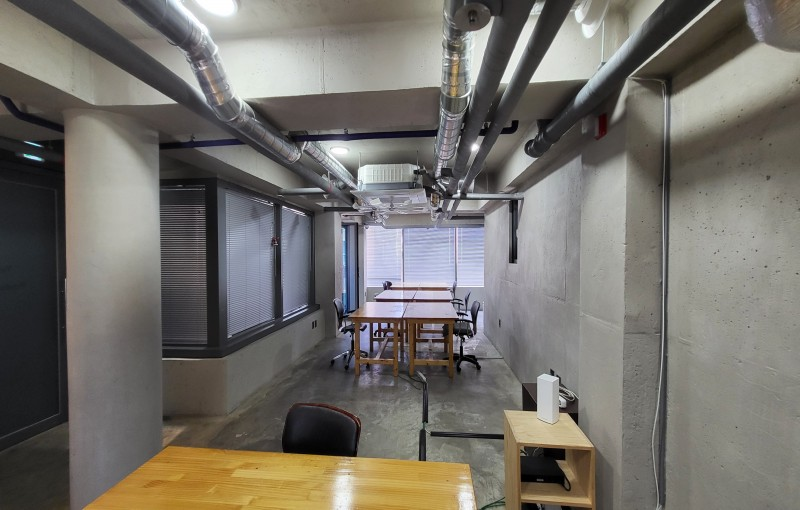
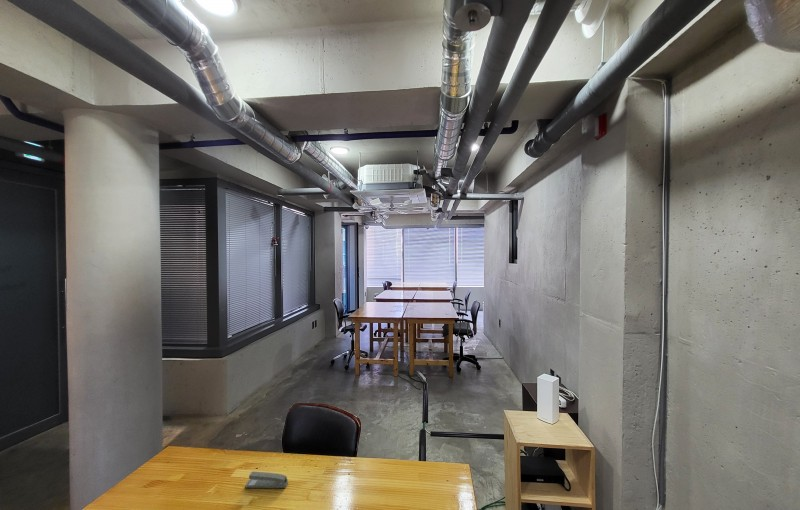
+ stapler (266, 479)
